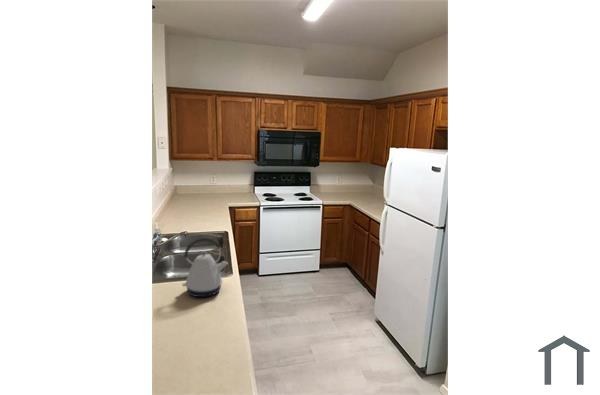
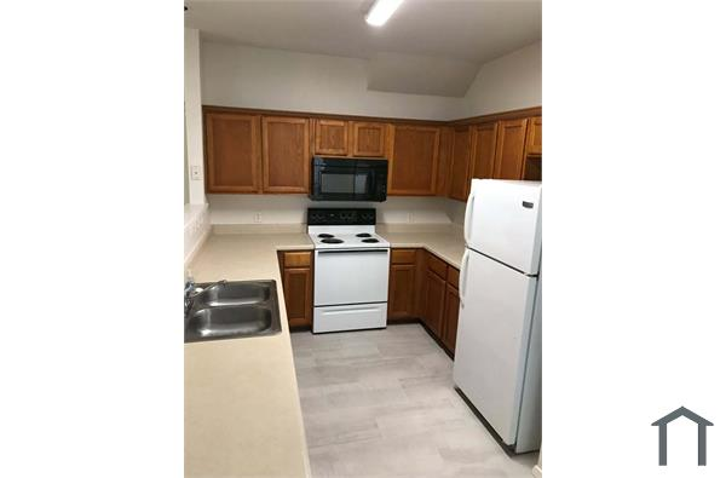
- kettle (205, 265)
